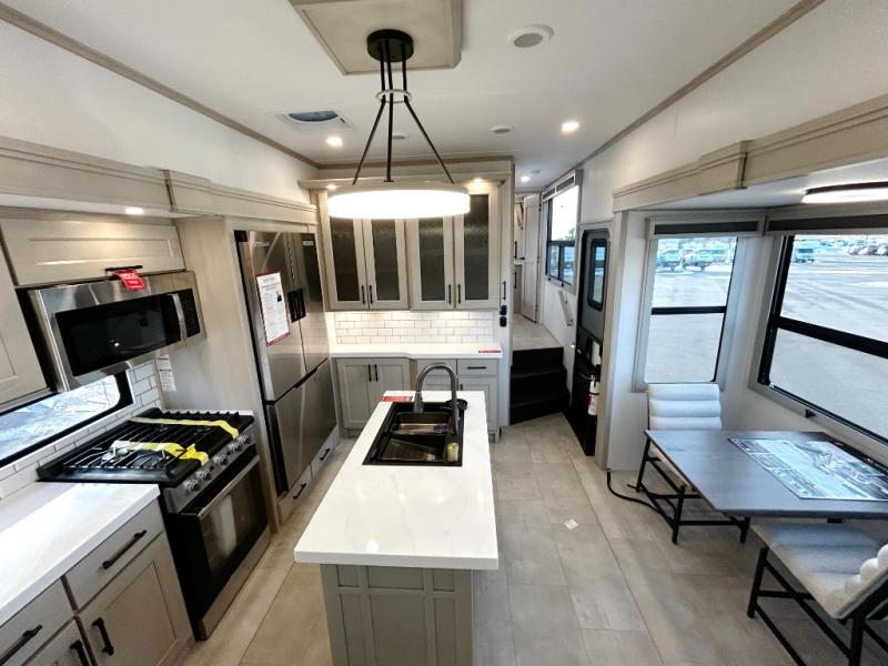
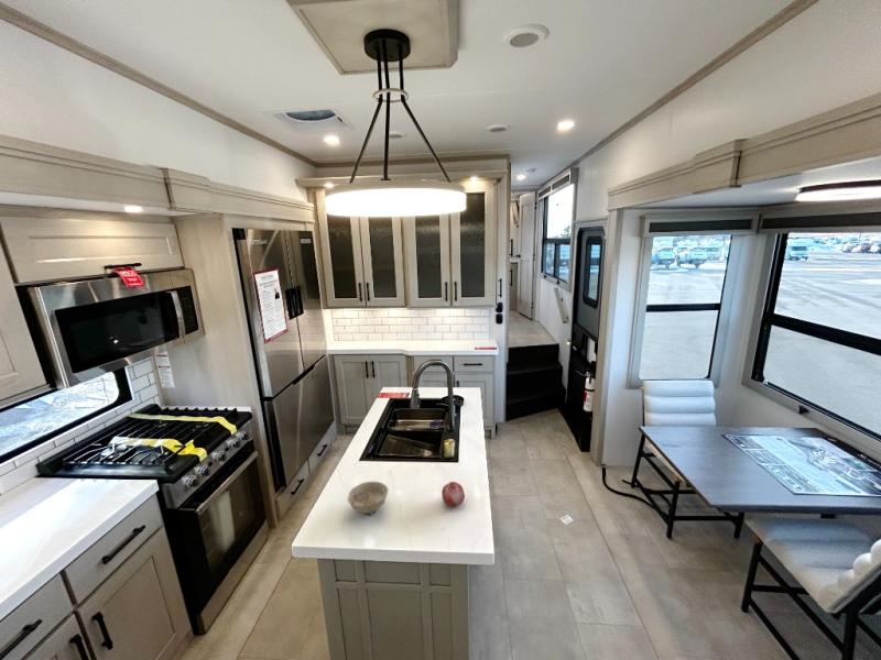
+ fruit (453, 492)
+ bowl (368, 501)
